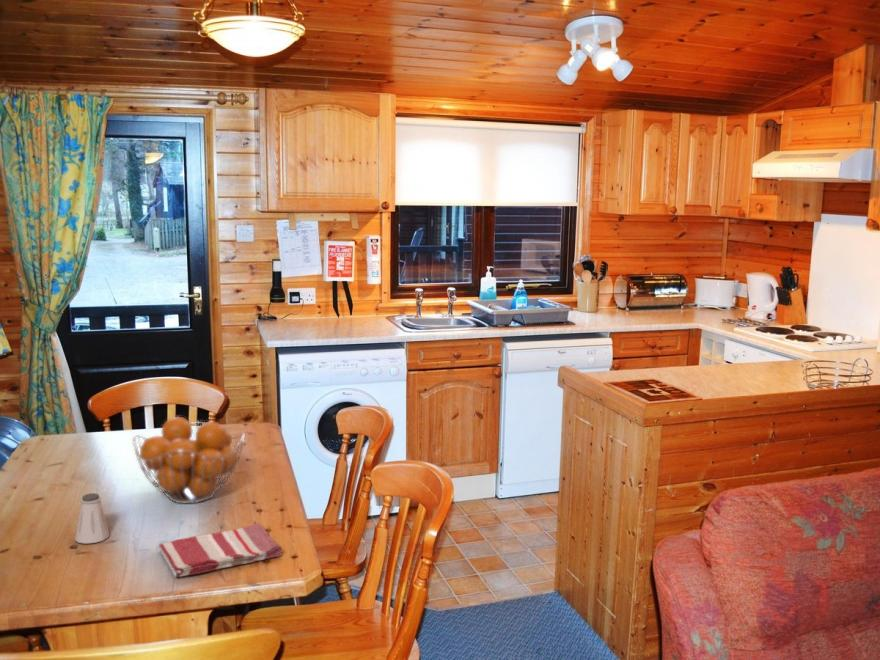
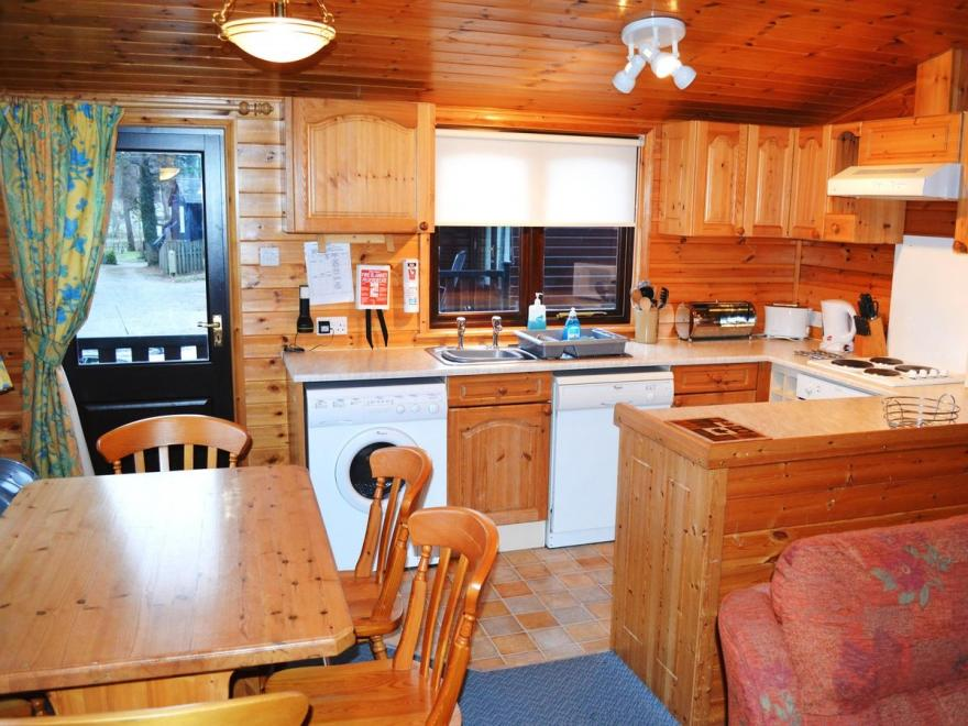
- fruit basket (190, 458)
- dish towel (220, 547)
- saltshaker (91, 516)
